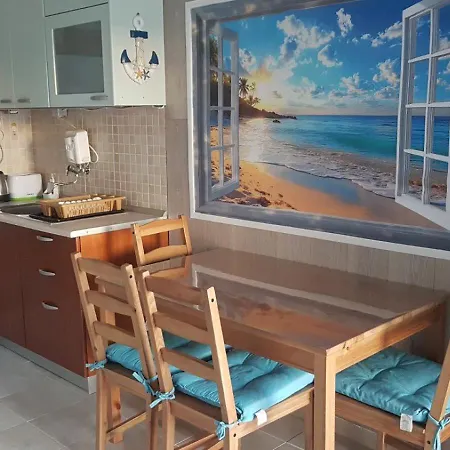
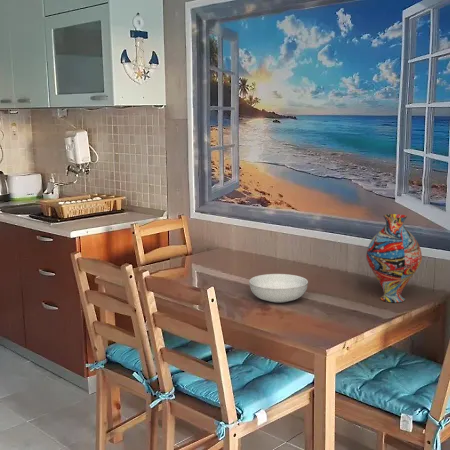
+ serving bowl (278, 289)
+ vase (393, 258)
